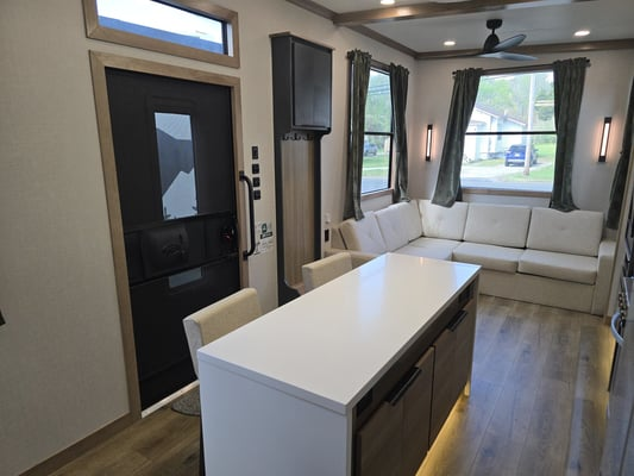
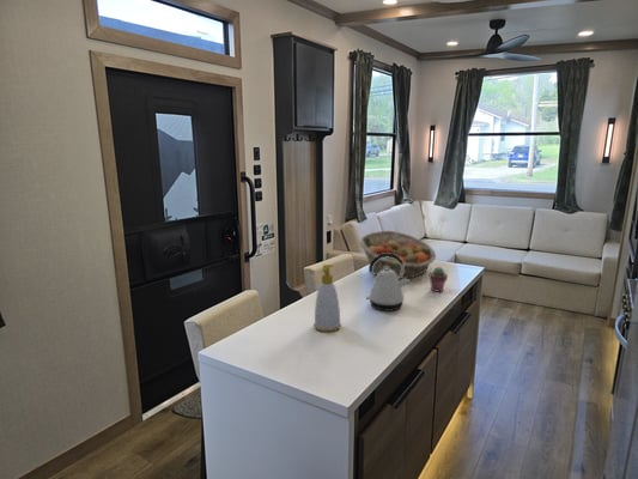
+ soap bottle (327, 296)
+ potted succulent (437, 278)
+ fruit basket (396, 253)
+ kettle (388, 280)
